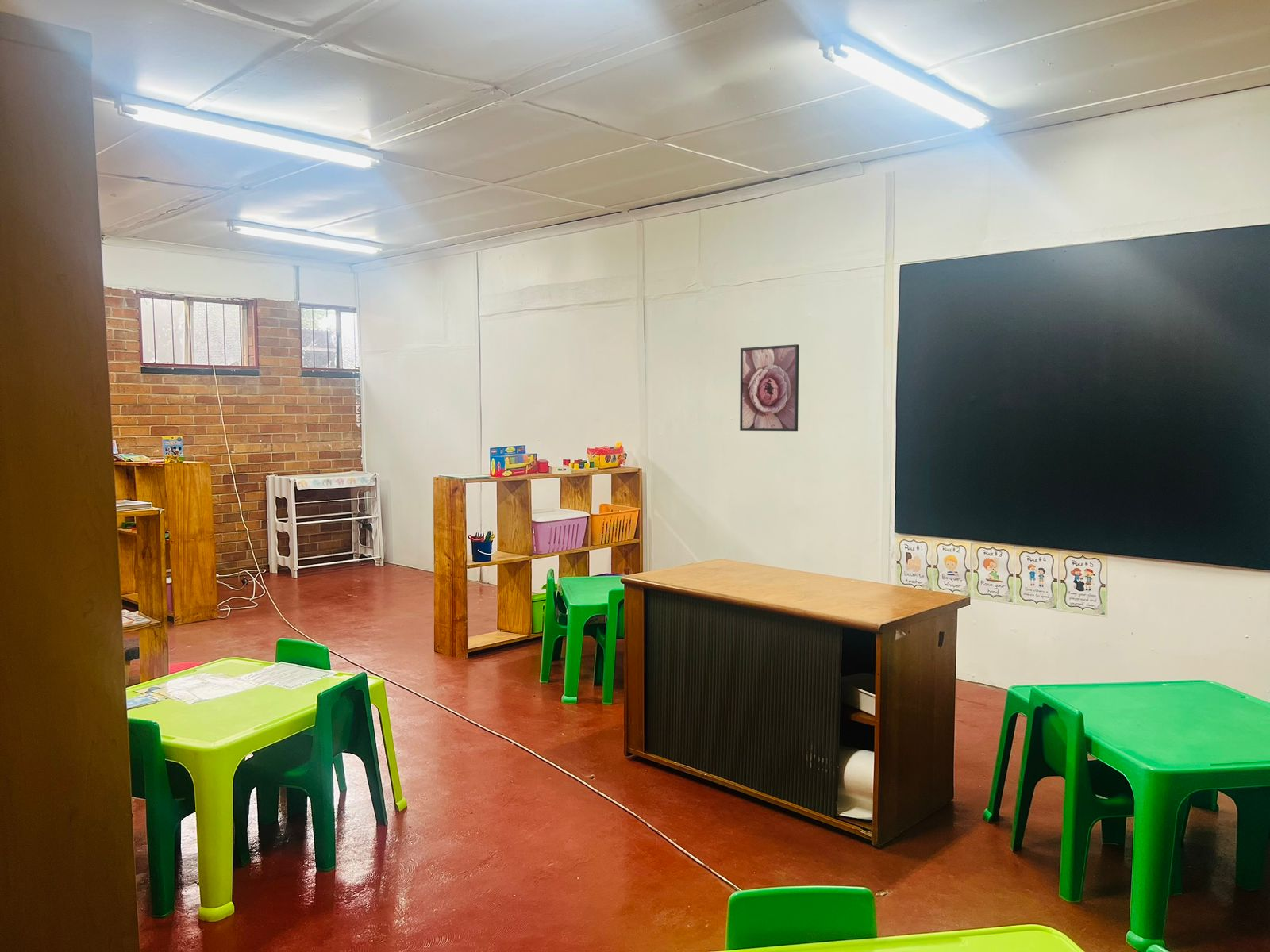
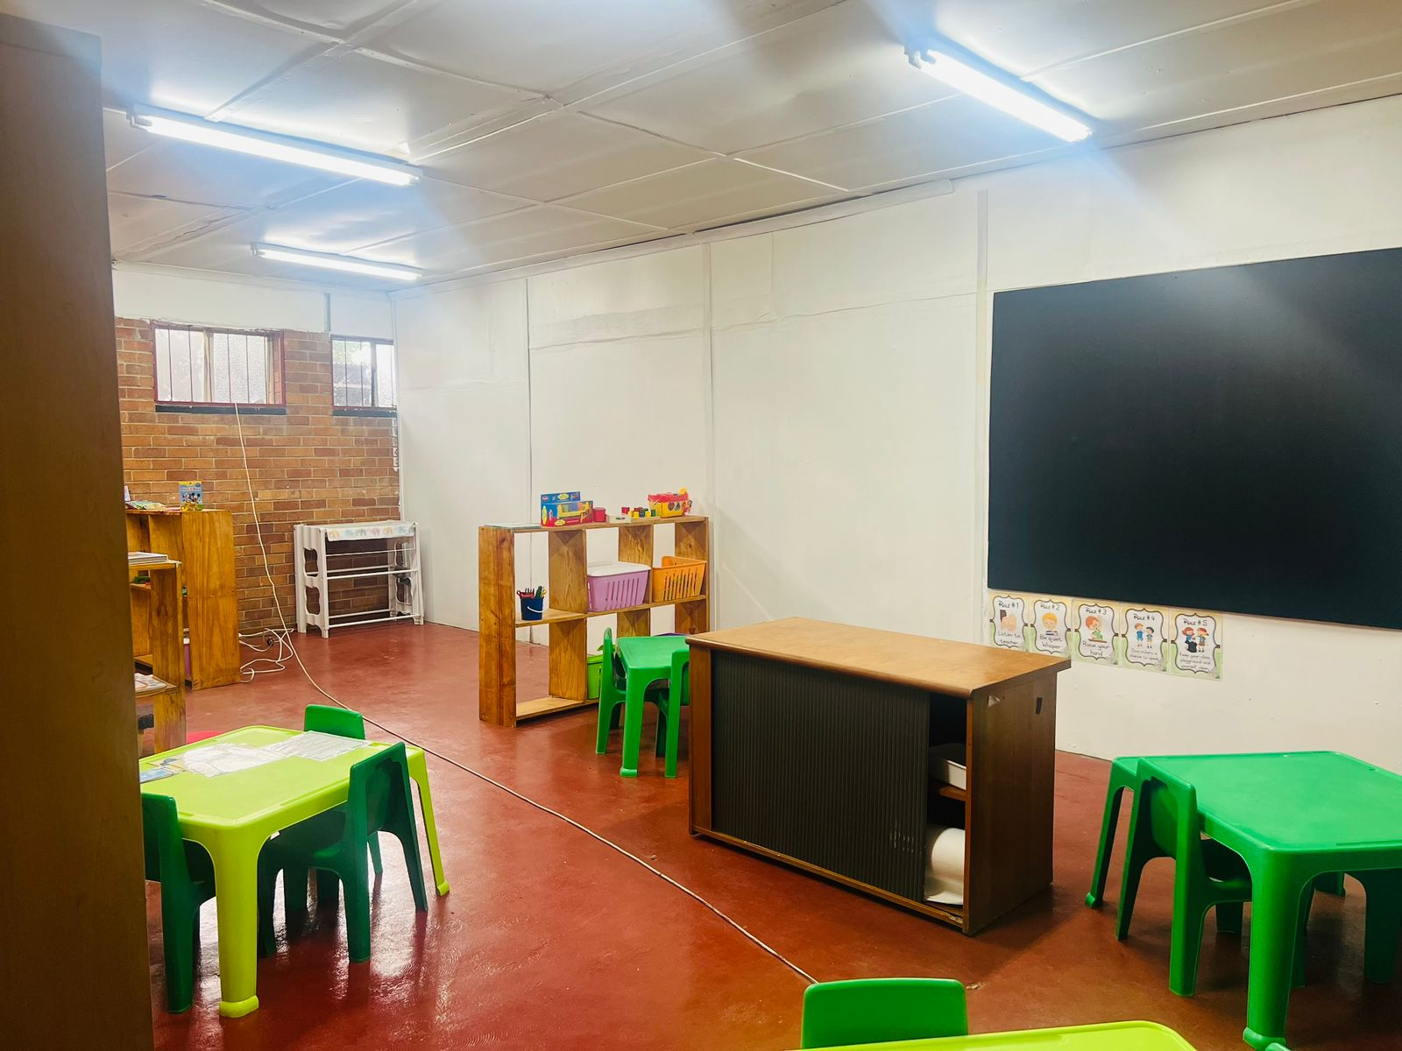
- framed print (768, 389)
